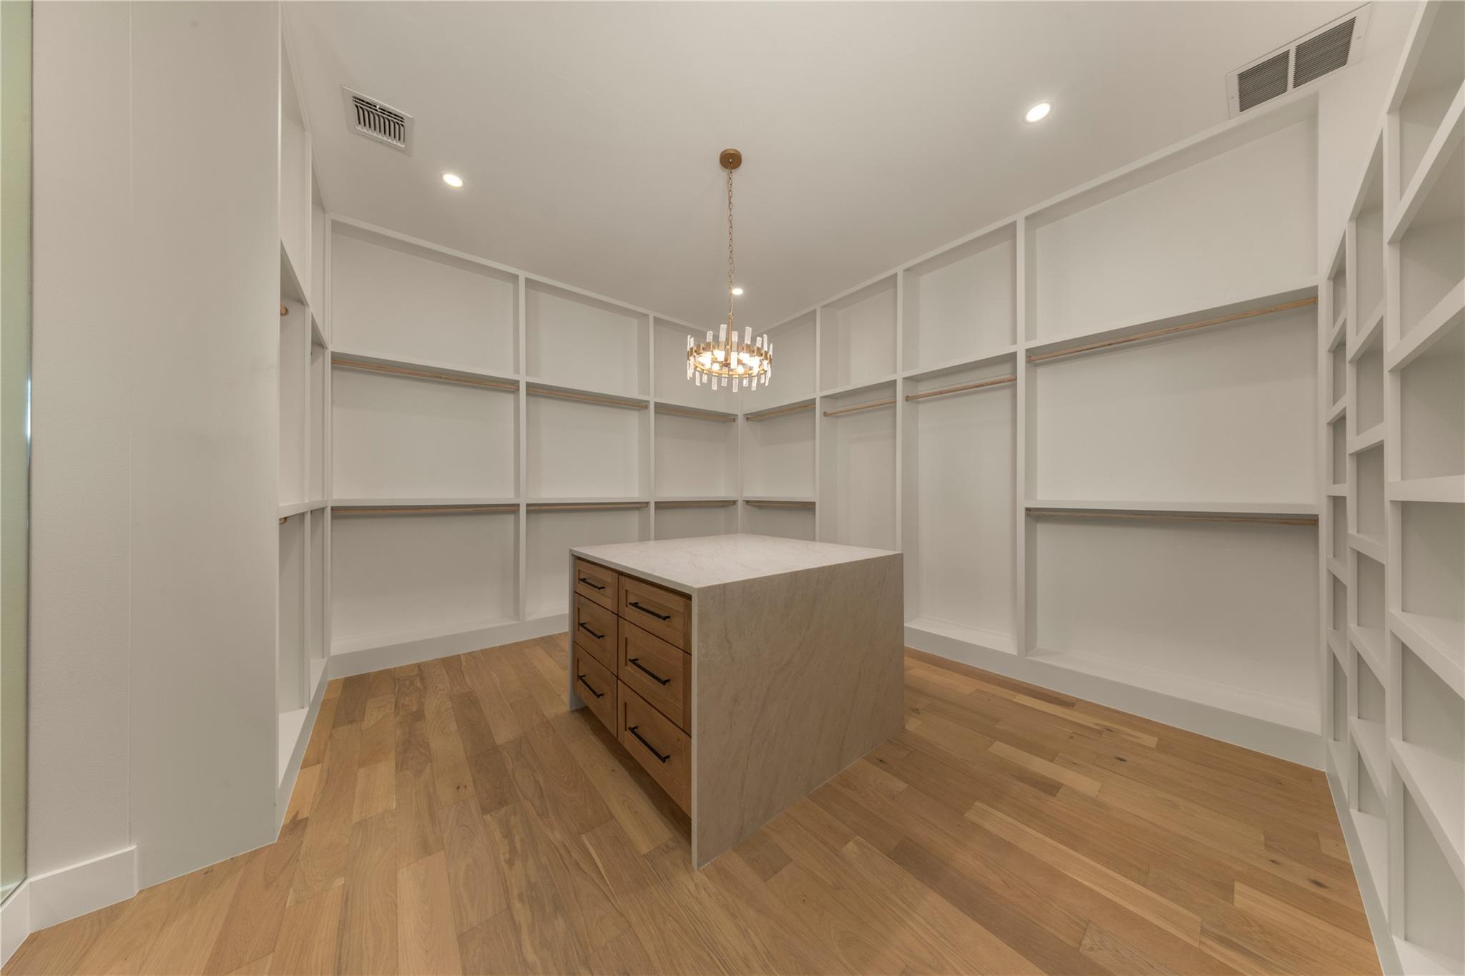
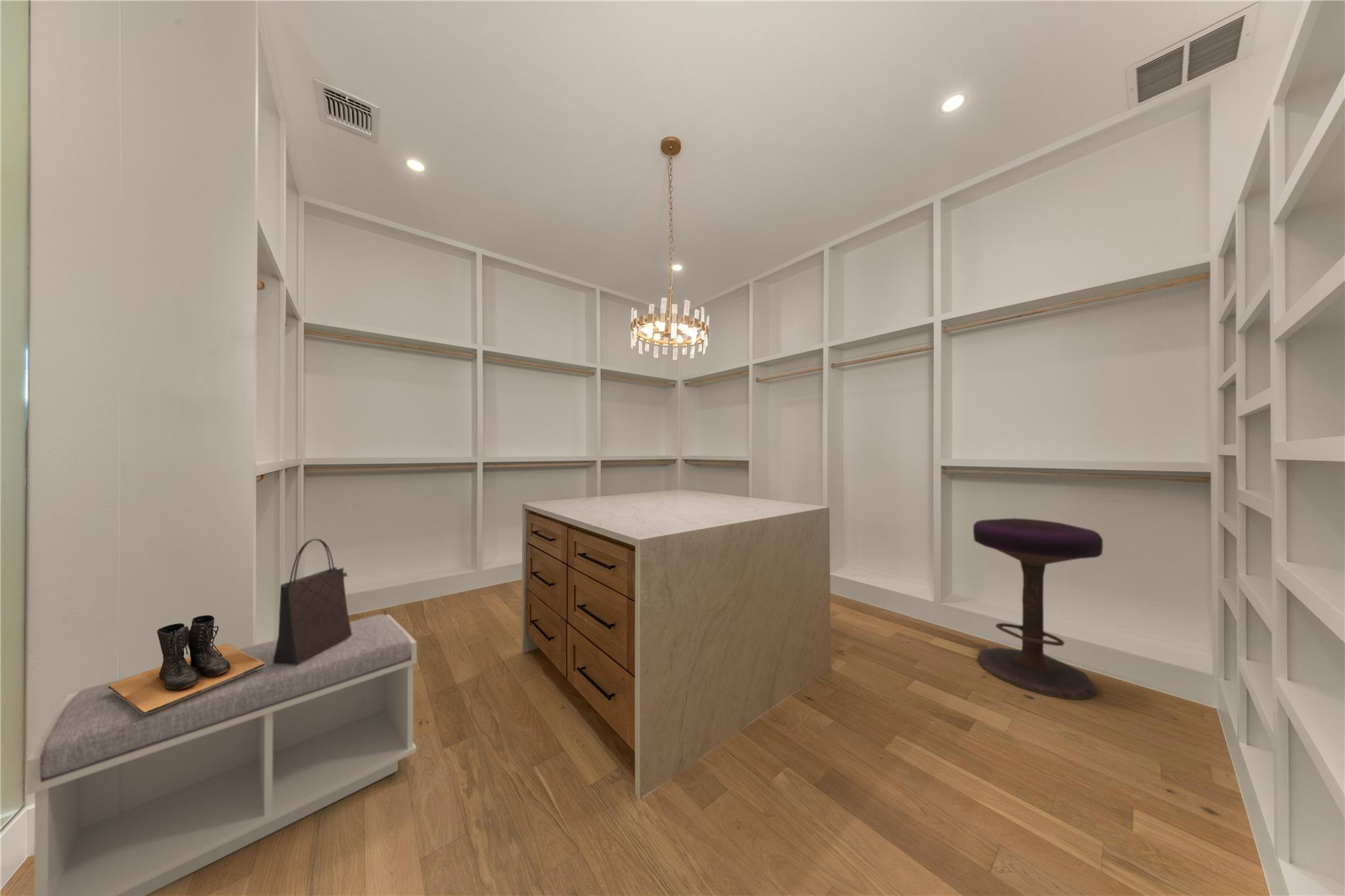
+ handbag (320, 591)
+ boots (190, 653)
+ bench (263, 731)
+ stool (1032, 596)
